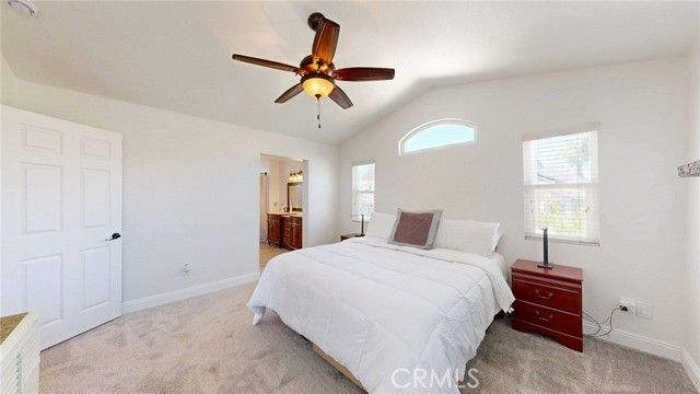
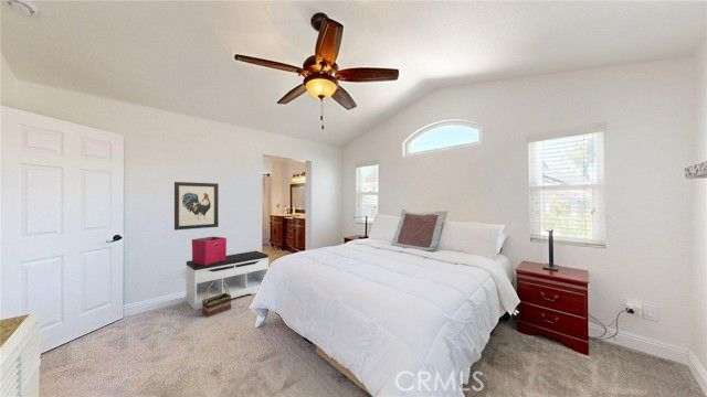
+ wall art (197, 205)
+ storage bin (209, 249)
+ basket (217, 296)
+ bench (229, 276)
